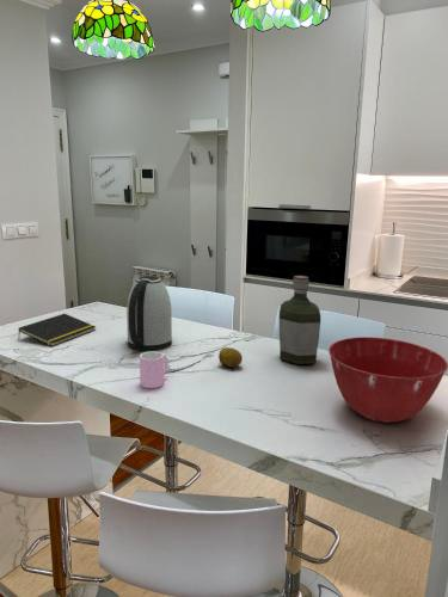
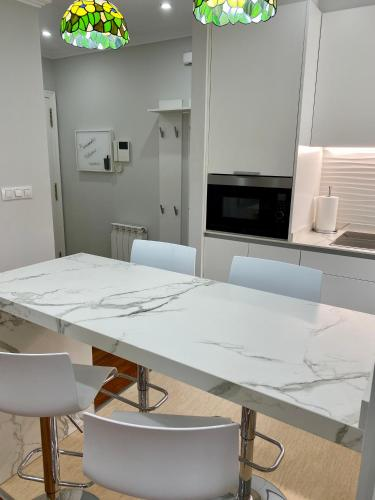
- cup (155, 368)
- fruit (229, 357)
- mixing bowl (382, 382)
- kettle (145, 312)
- bottle (299, 319)
- notepad (59, 328)
